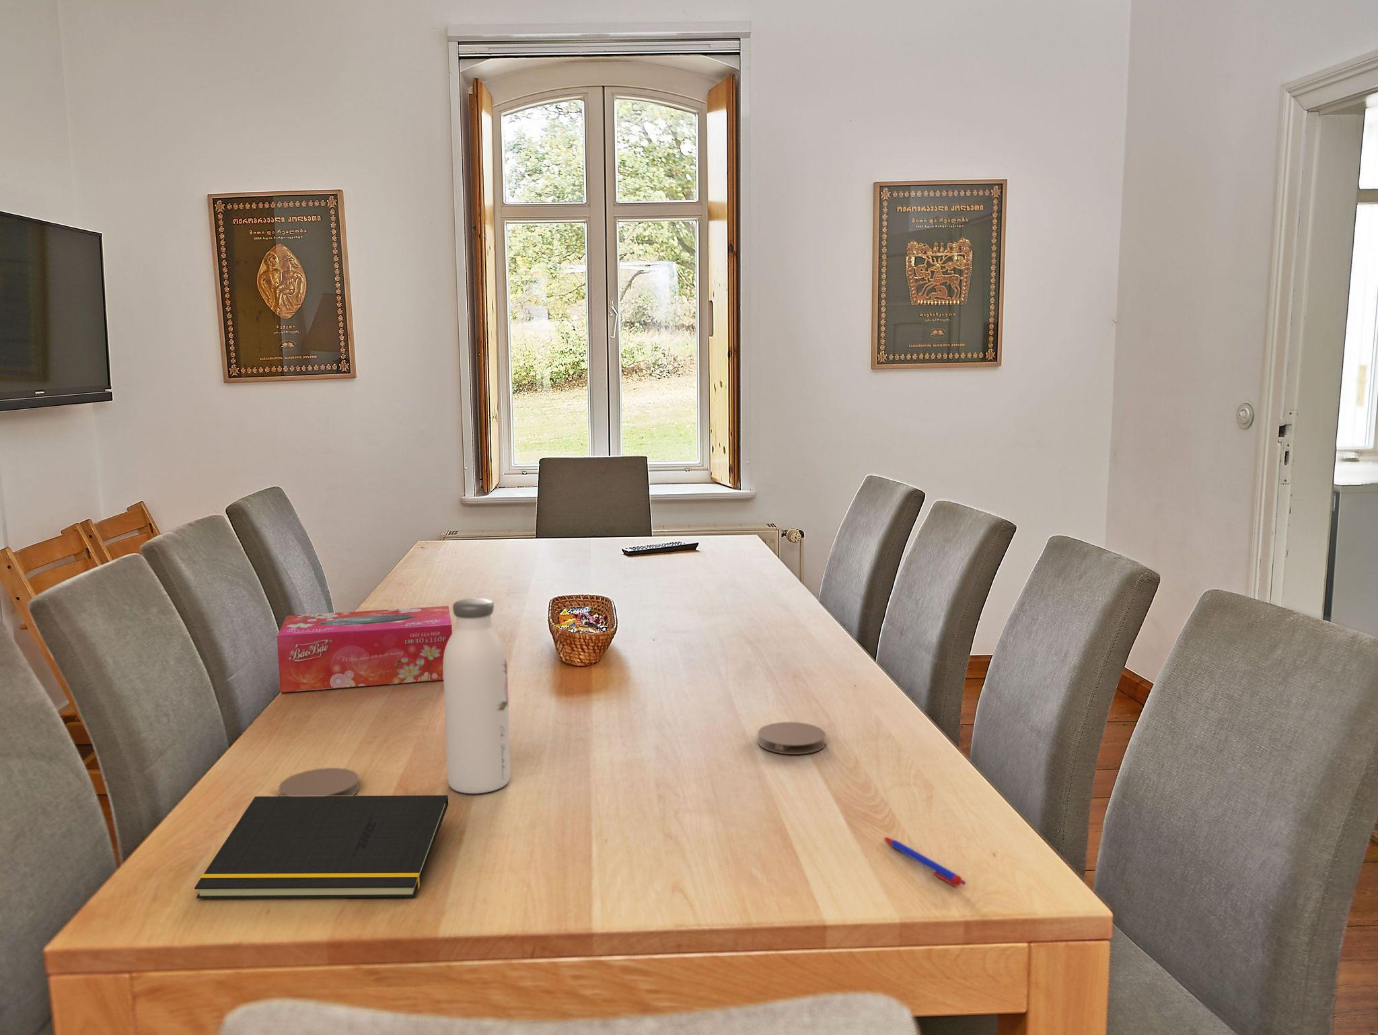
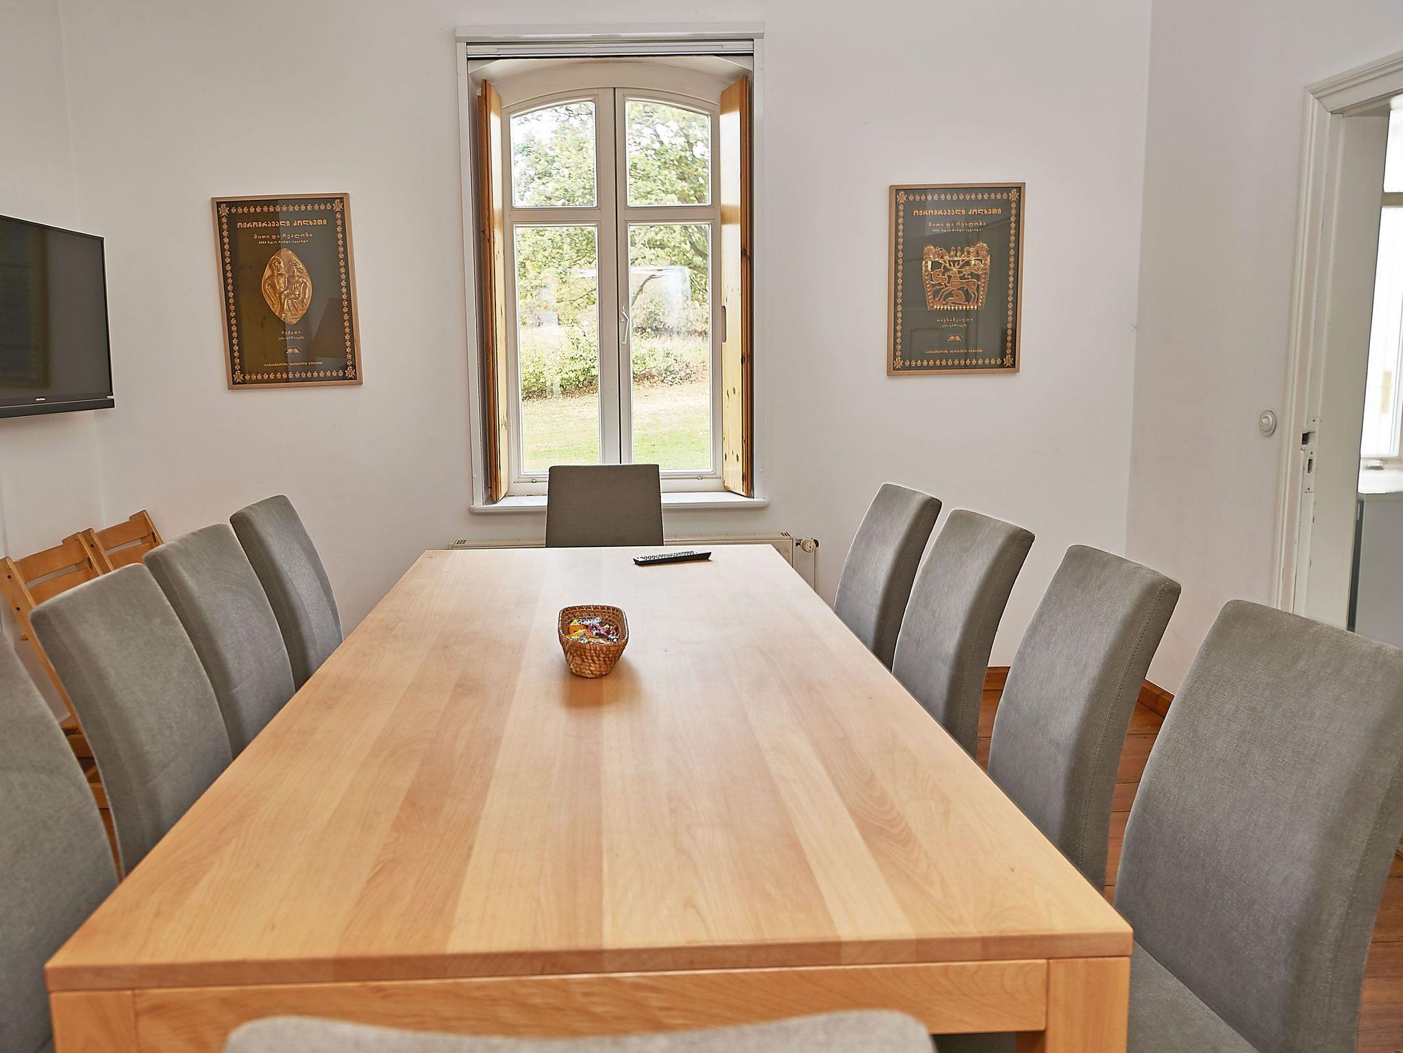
- notepad (329, 844)
- pen (922, 859)
- coaster (318, 787)
- water bottle (476, 693)
- tissue box (368, 647)
- coaster (791, 737)
